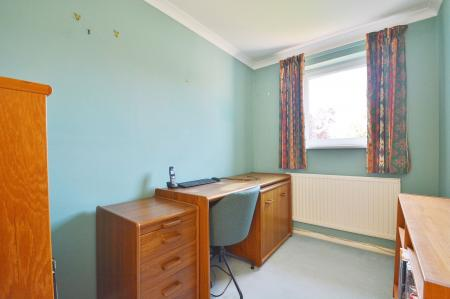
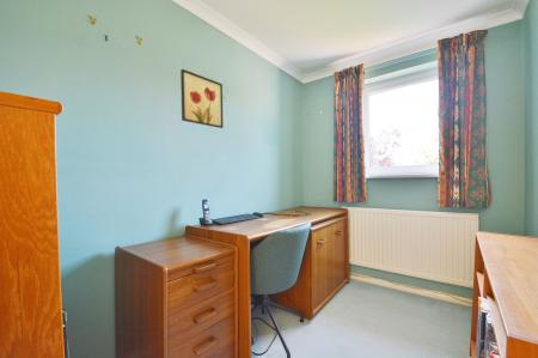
+ wall art (202, 101)
